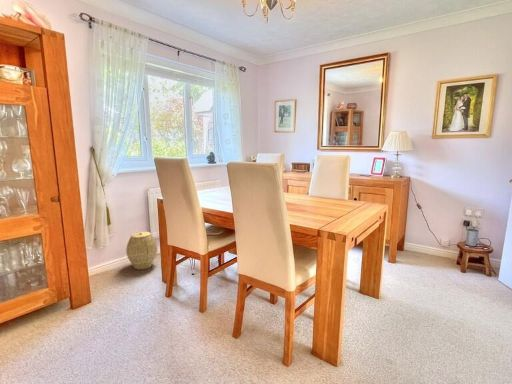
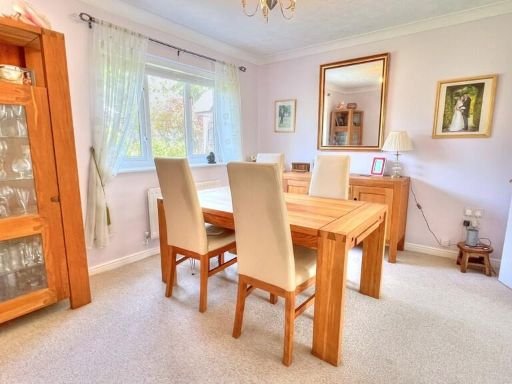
- woven basket (142, 249)
